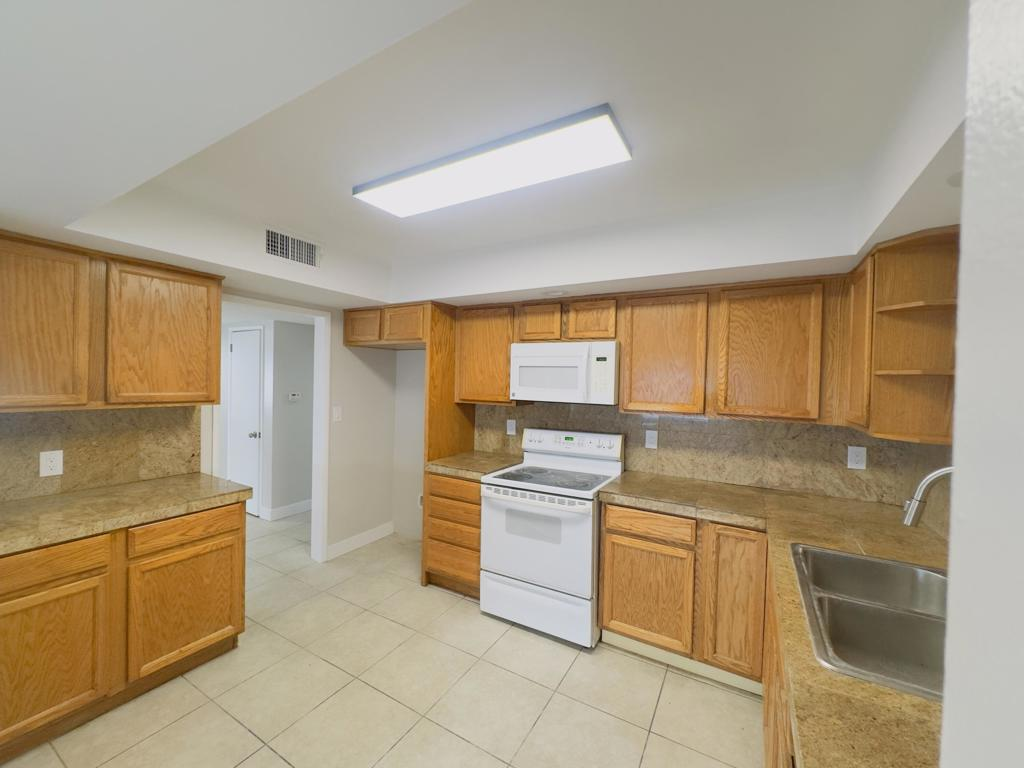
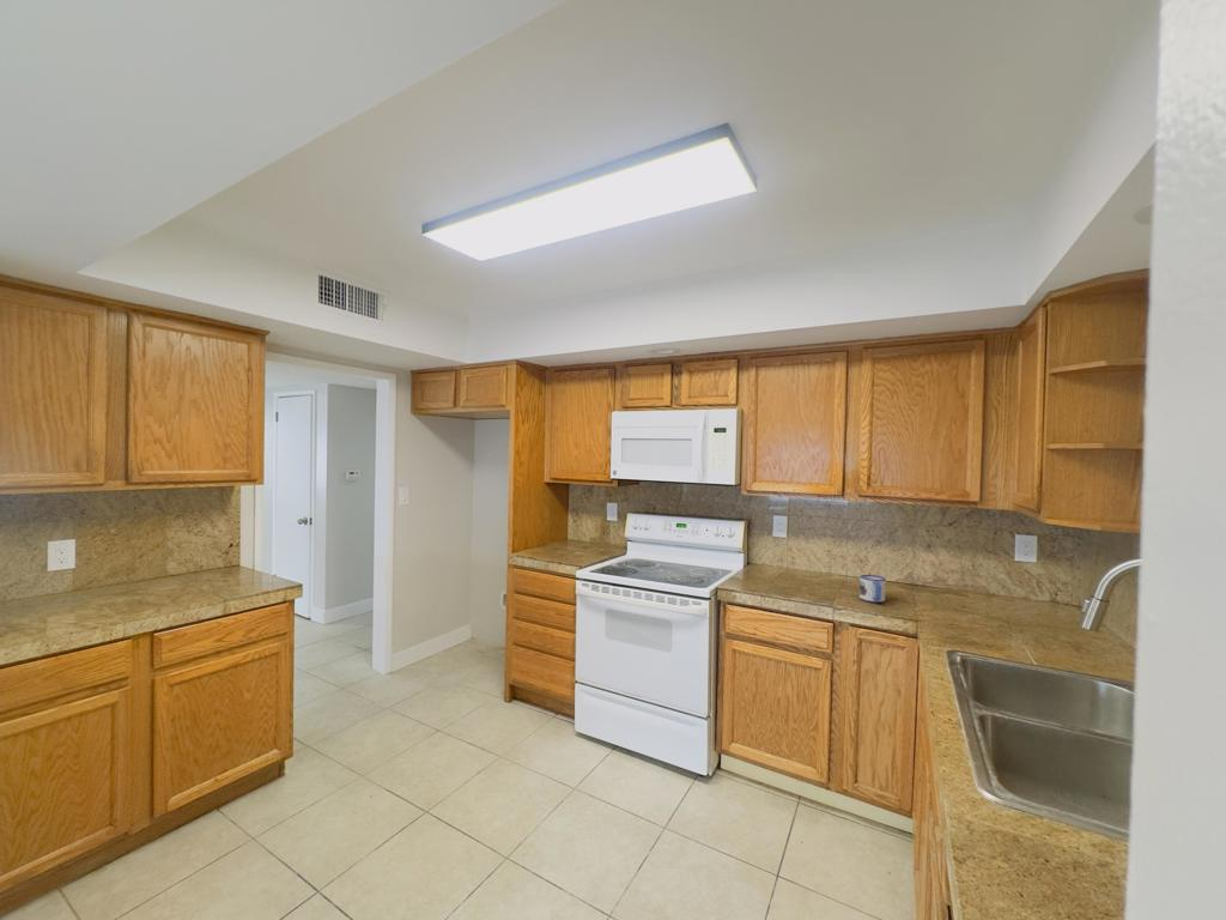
+ mug (873, 589)
